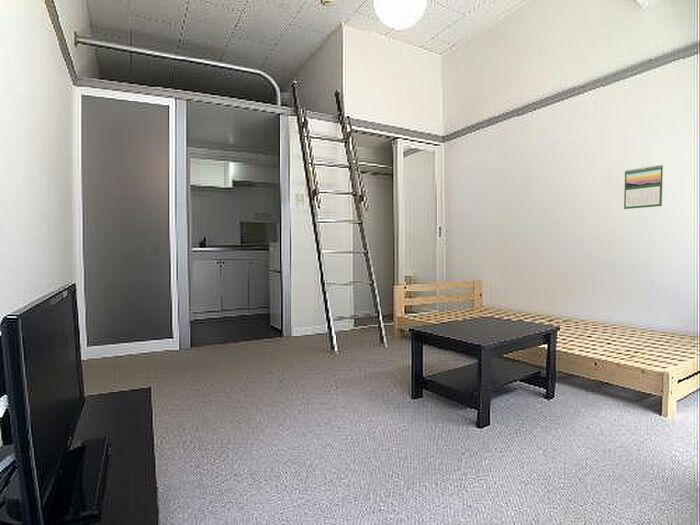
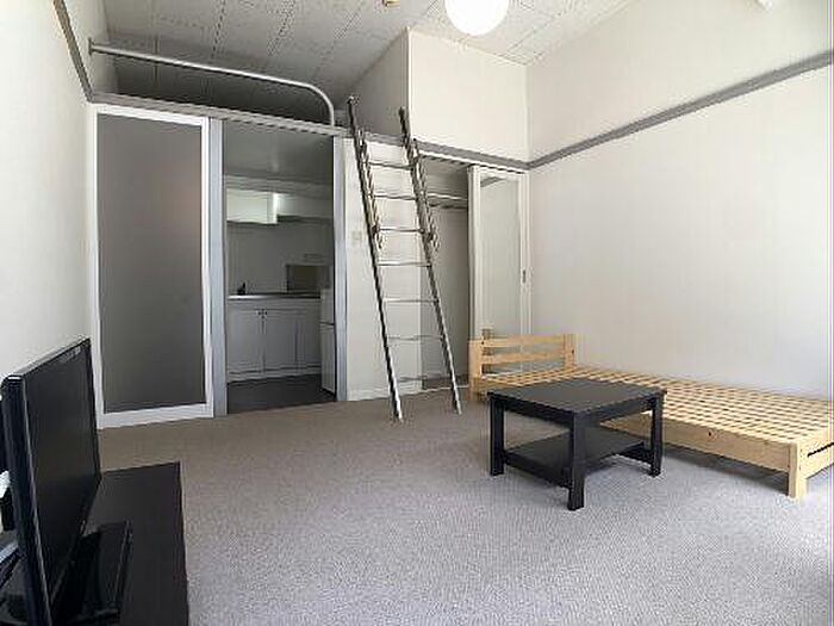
- calendar (642, 187)
